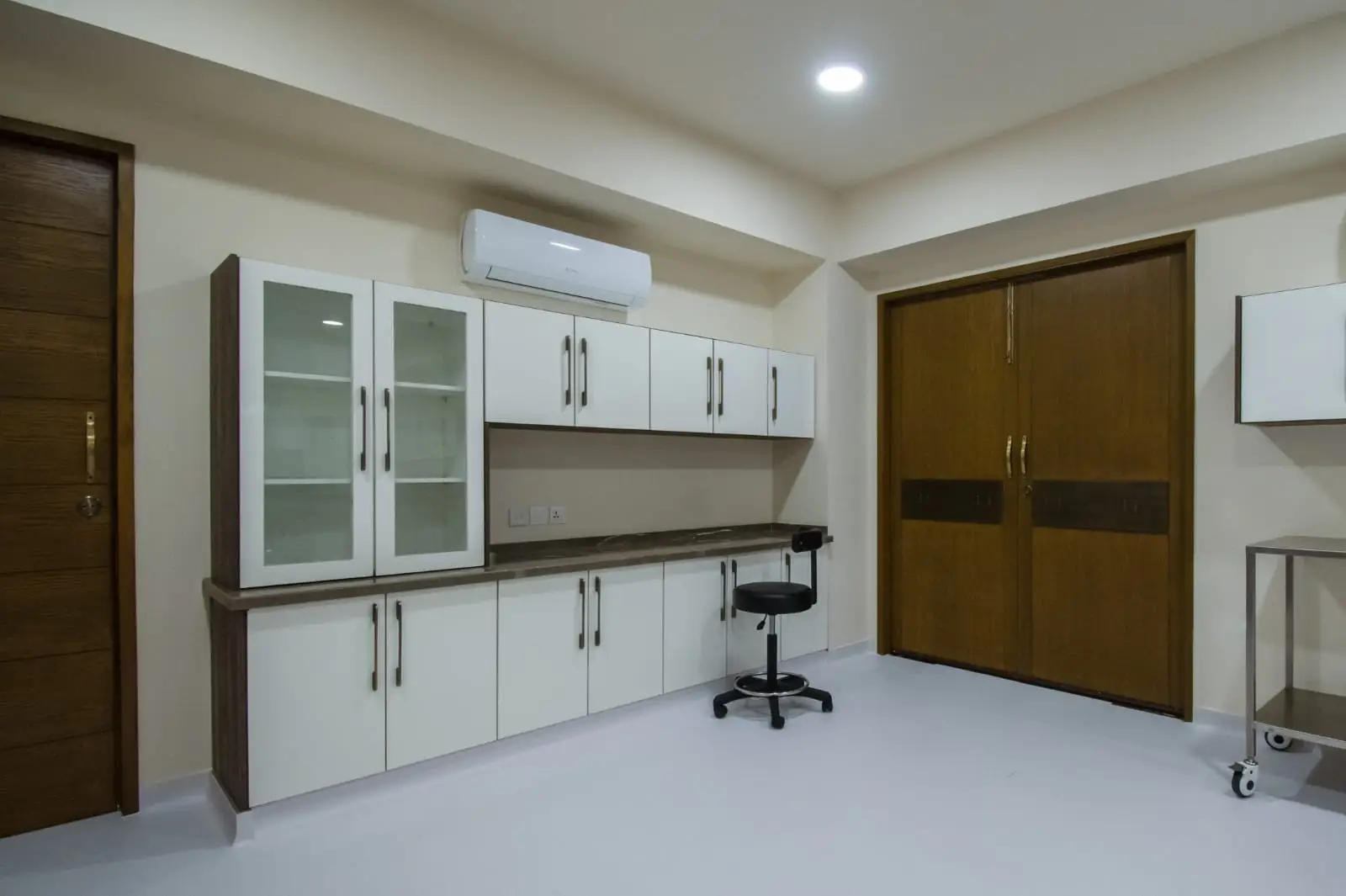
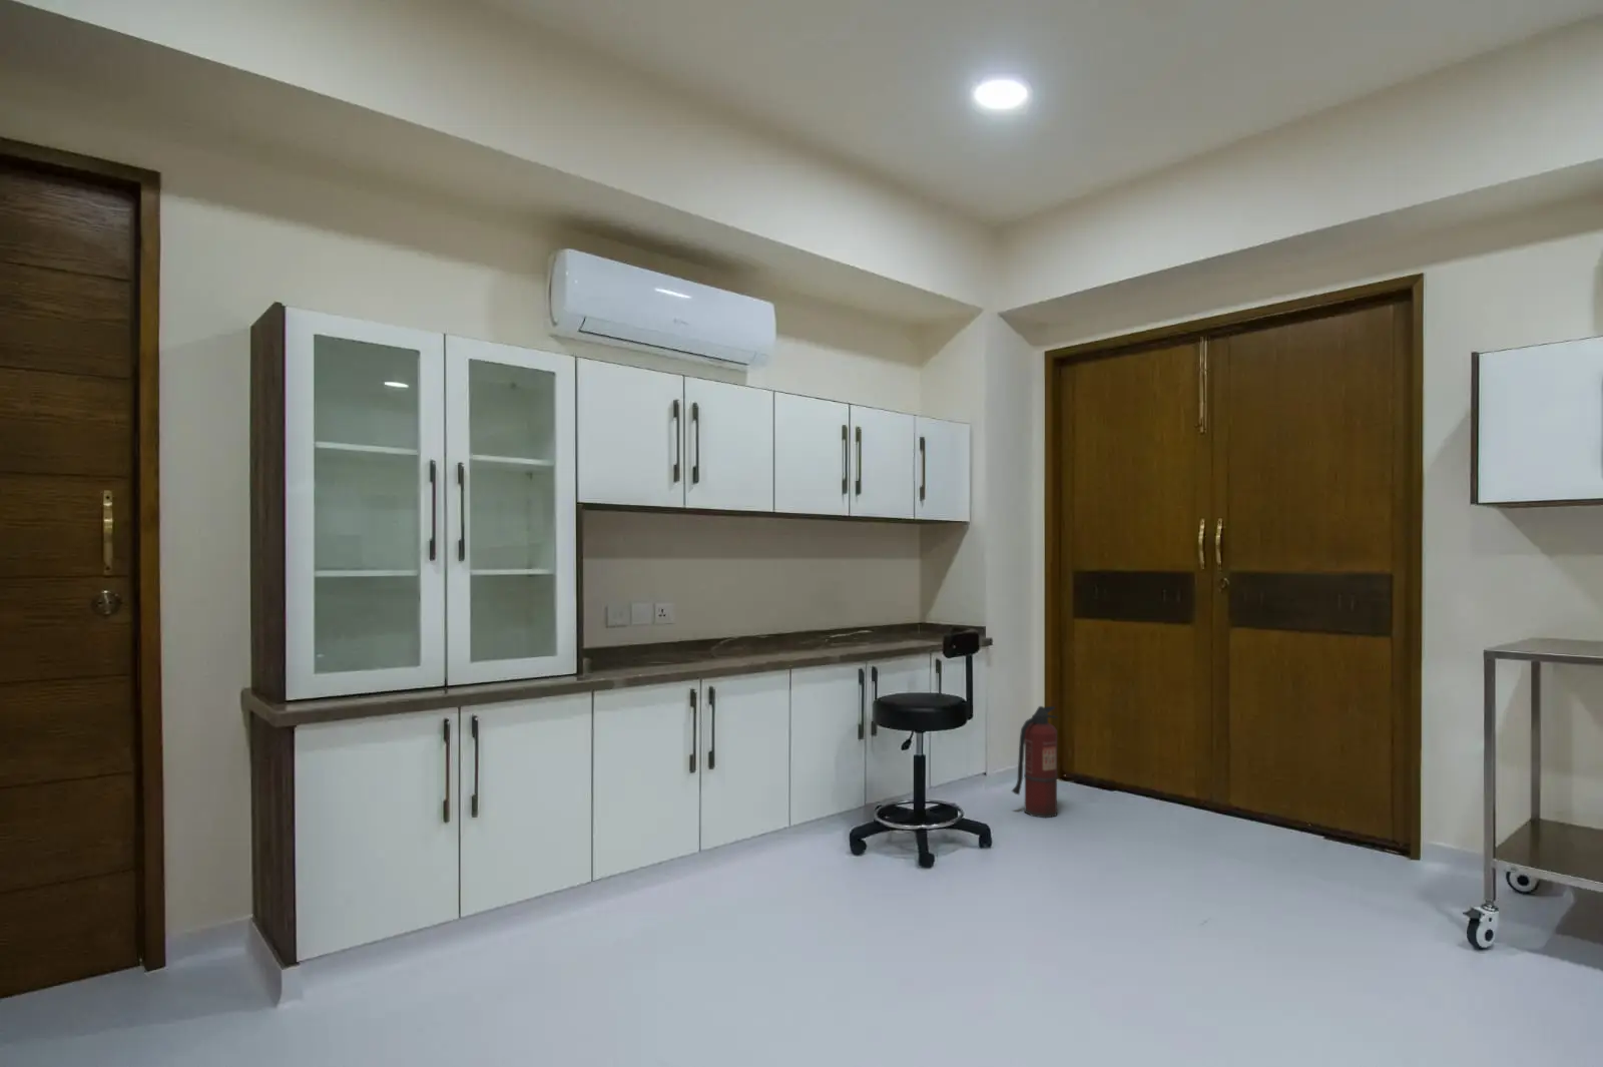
+ fire extinguisher (1035, 760)
